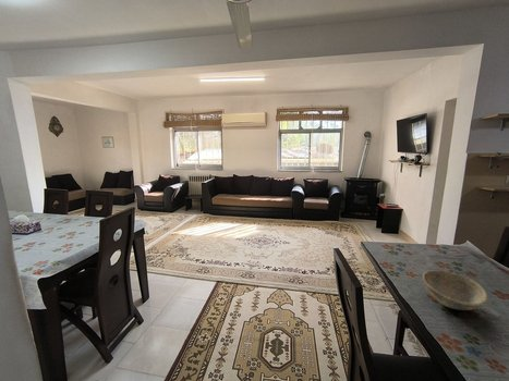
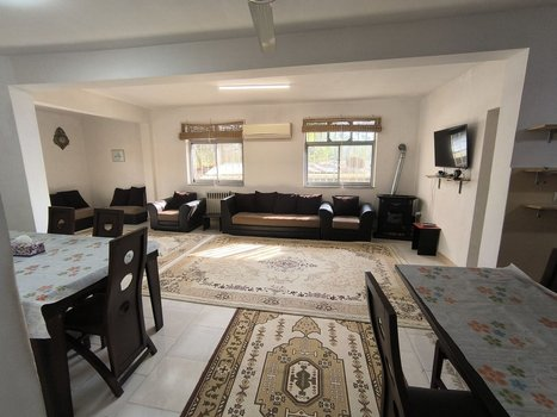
- bowl (451, 293)
